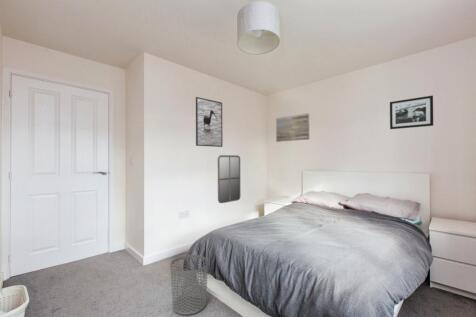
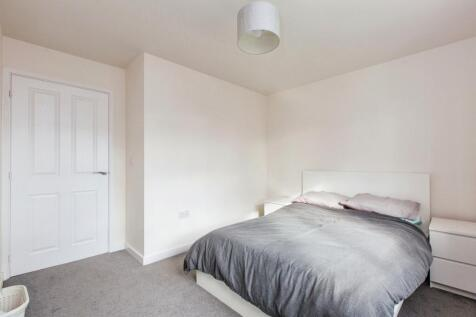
- waste bin (189, 283)
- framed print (209, 123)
- picture frame (410, 113)
- home mirror (229, 178)
- wall art (291, 128)
